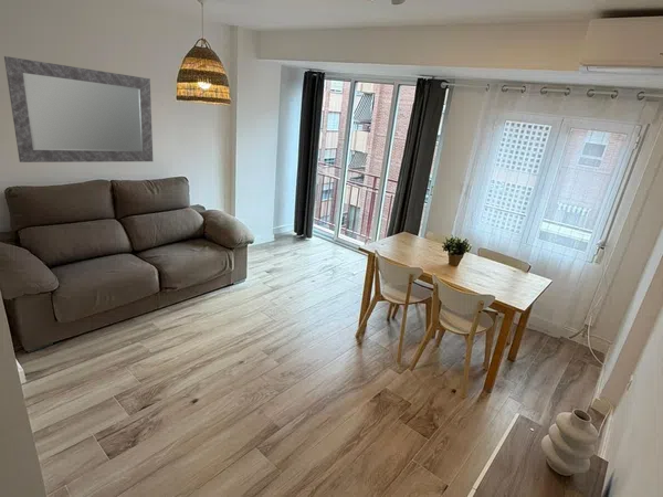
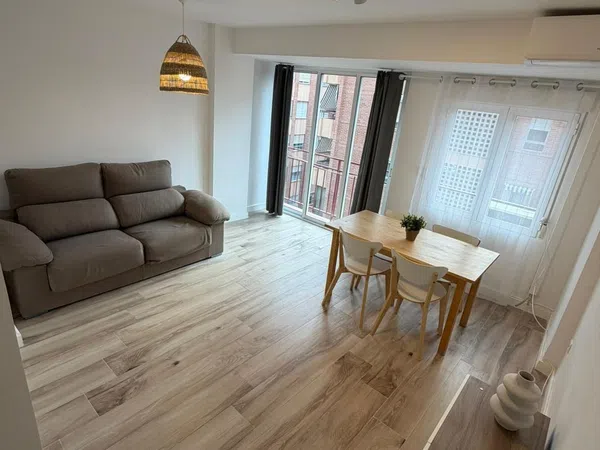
- mirror (90, 116)
